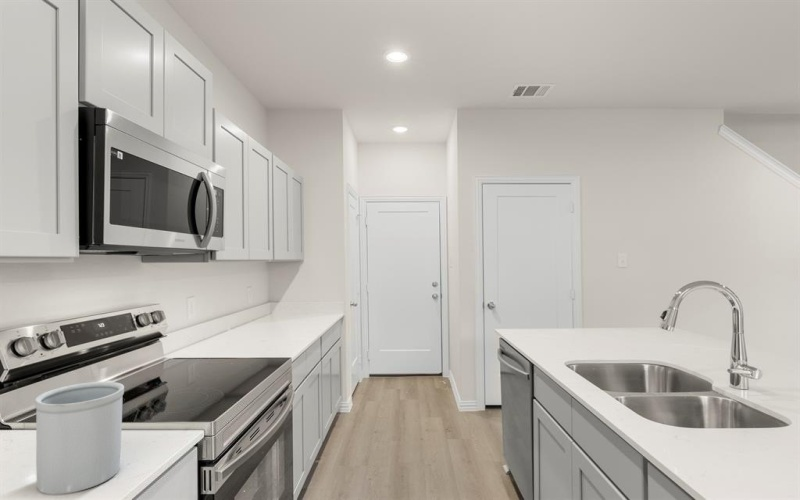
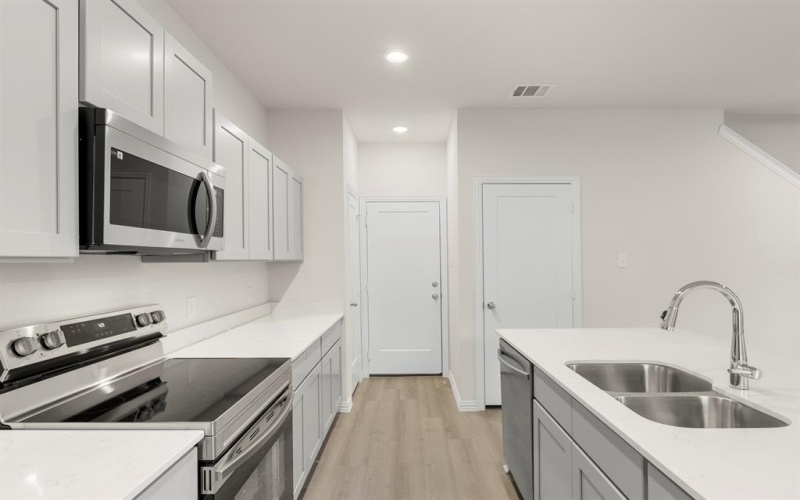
- utensil holder (81, 434)
